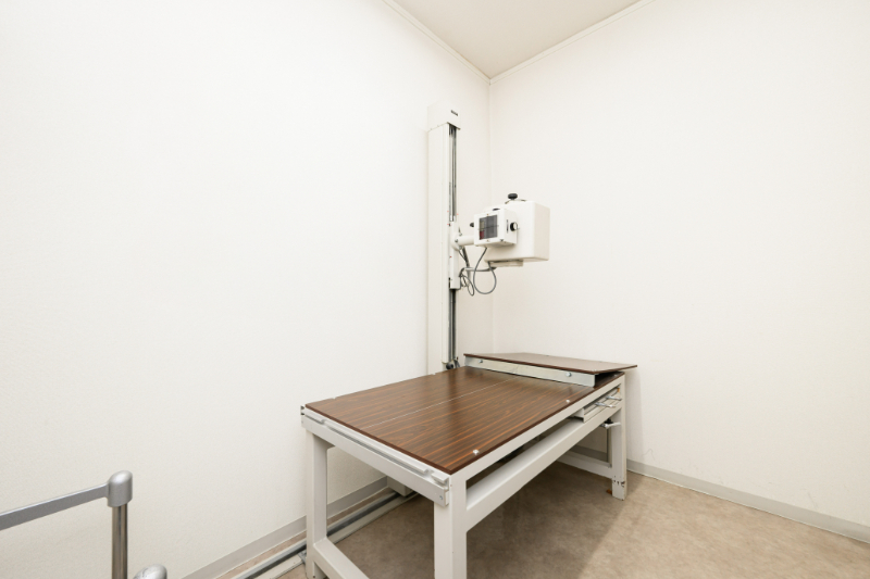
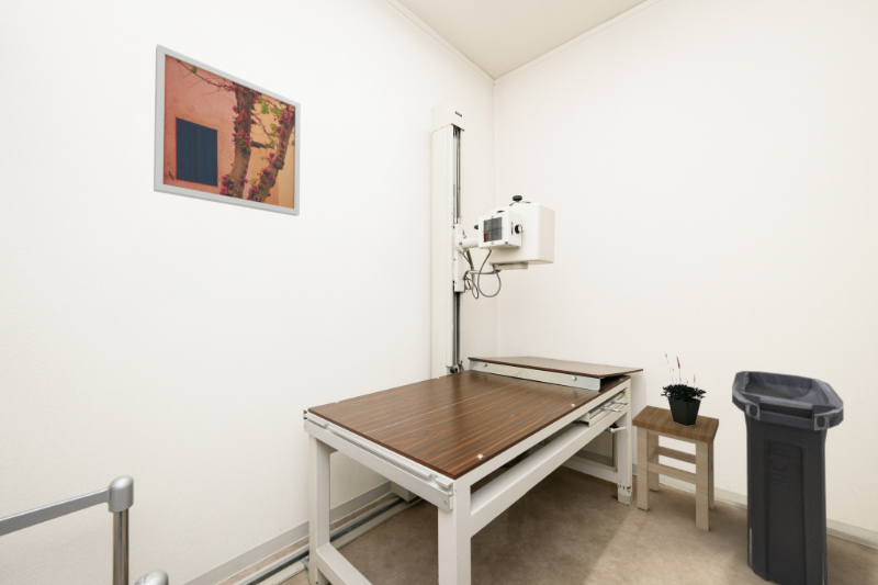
+ potted plant (682, 387)
+ wall art (236, 142)
+ trash can (781, 469)
+ stool (676, 459)
